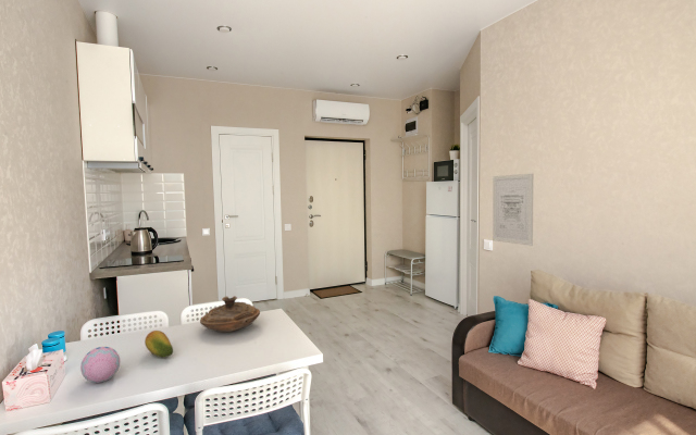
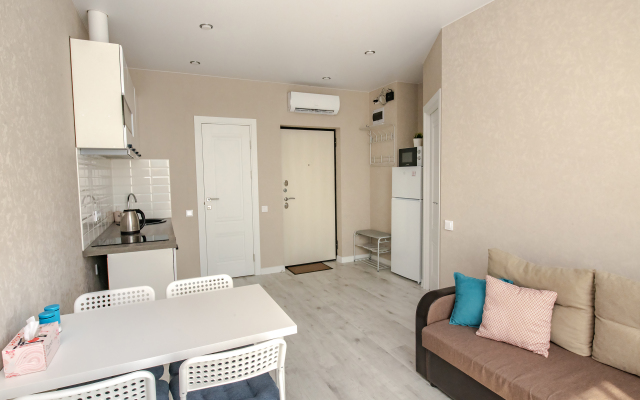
- decorative egg (100, 363)
- decorative bowl (229, 312)
- wall art (511, 209)
- fruit (158, 344)
